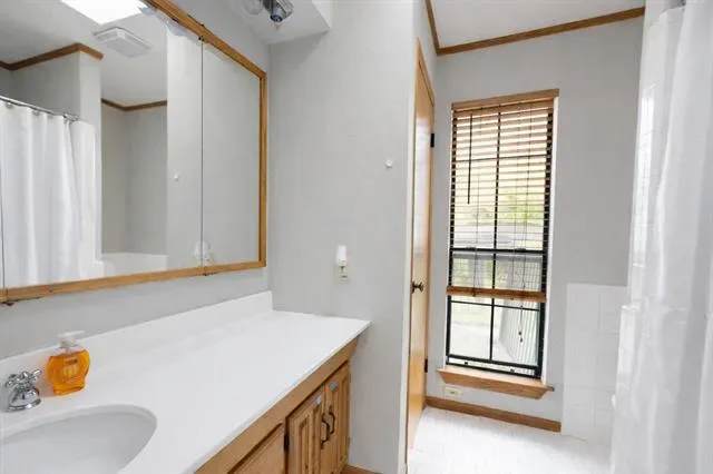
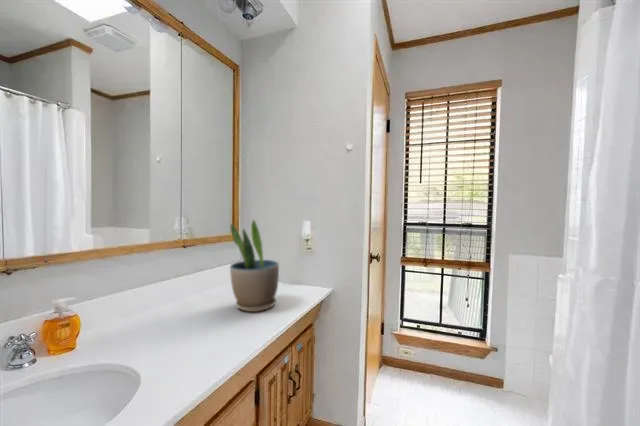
+ potted plant (255, 262)
